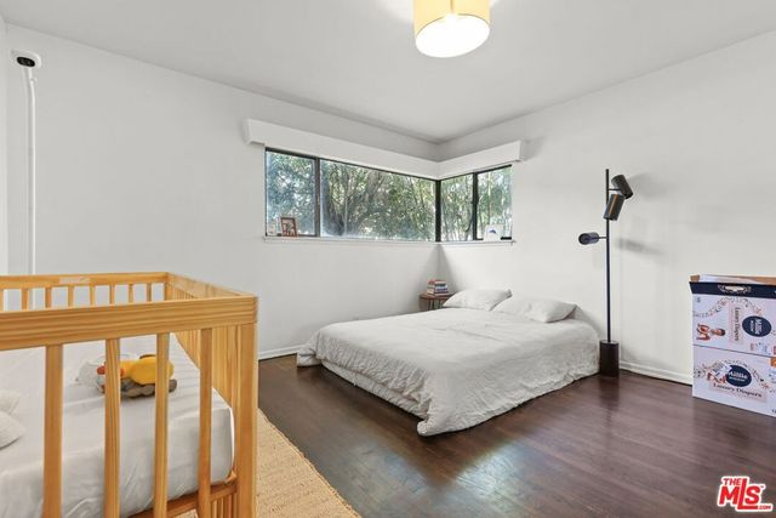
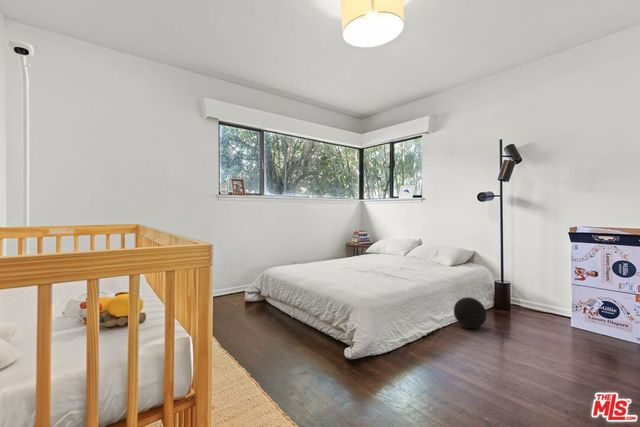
+ ball (469, 312)
